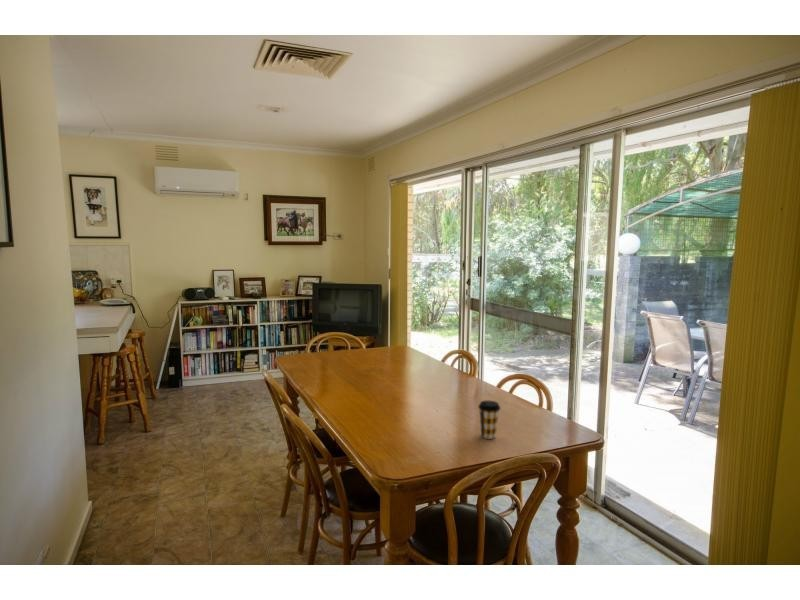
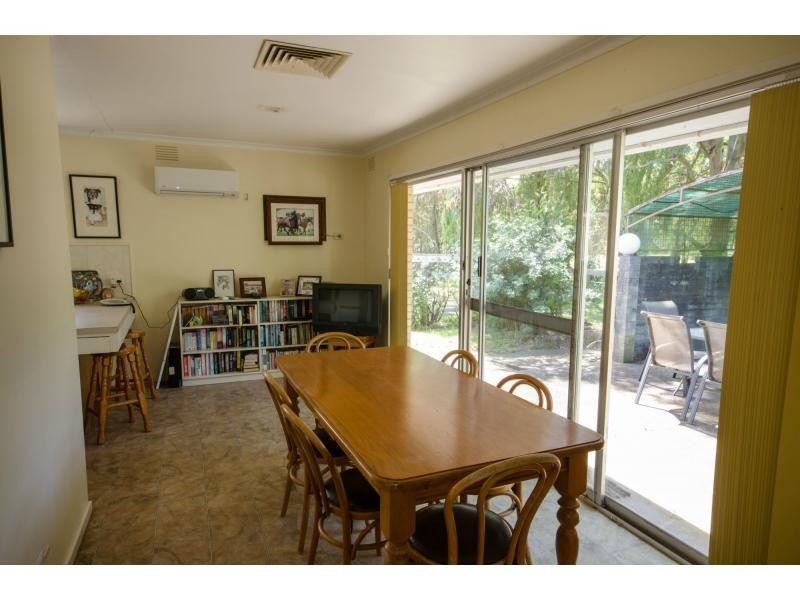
- coffee cup (488, 419)
